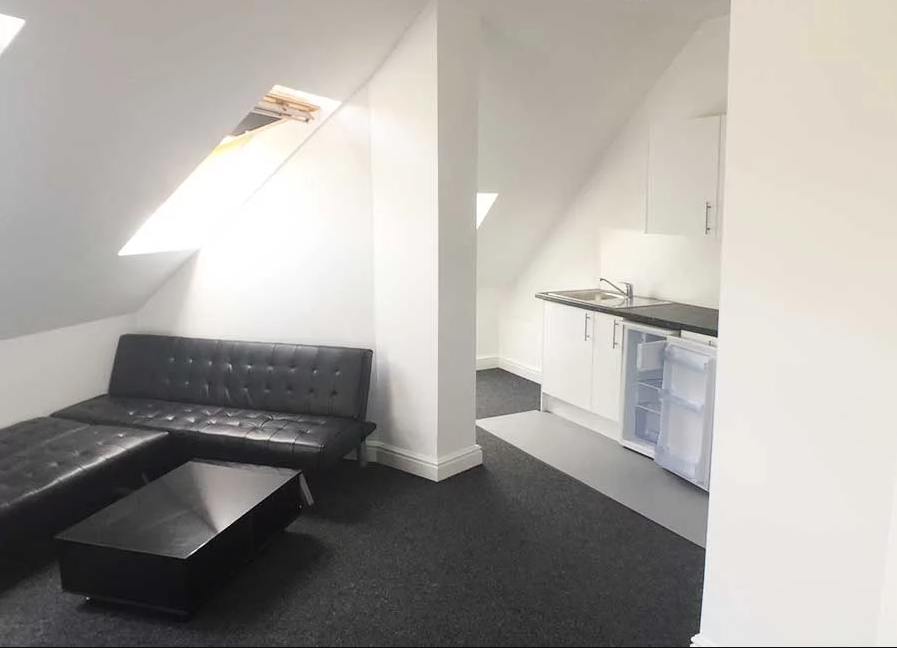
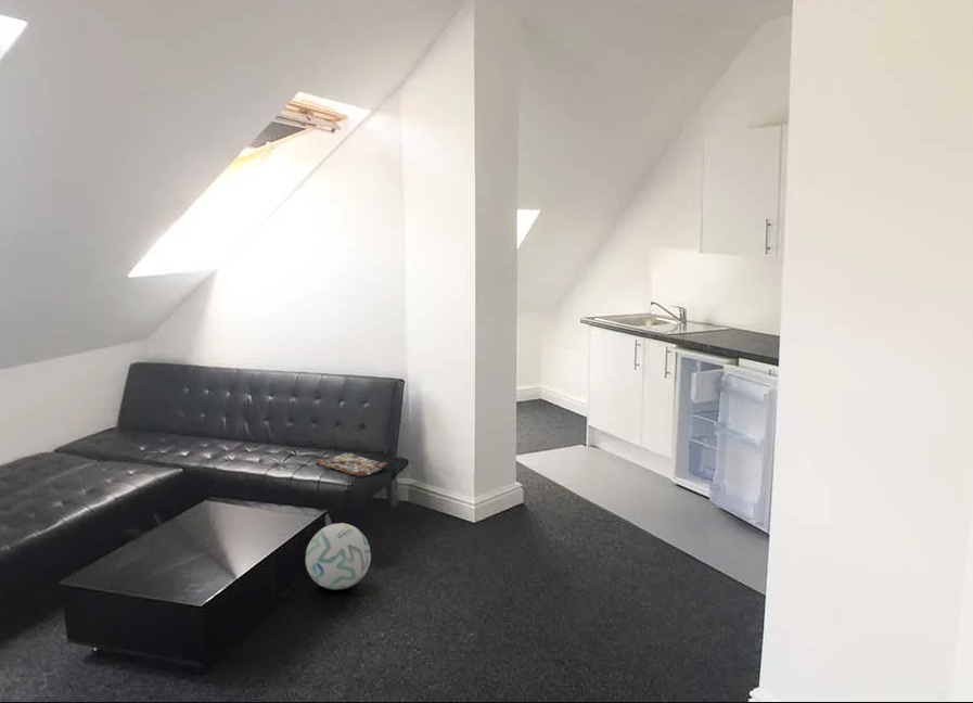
+ magazine (350, 463)
+ ball (337, 555)
